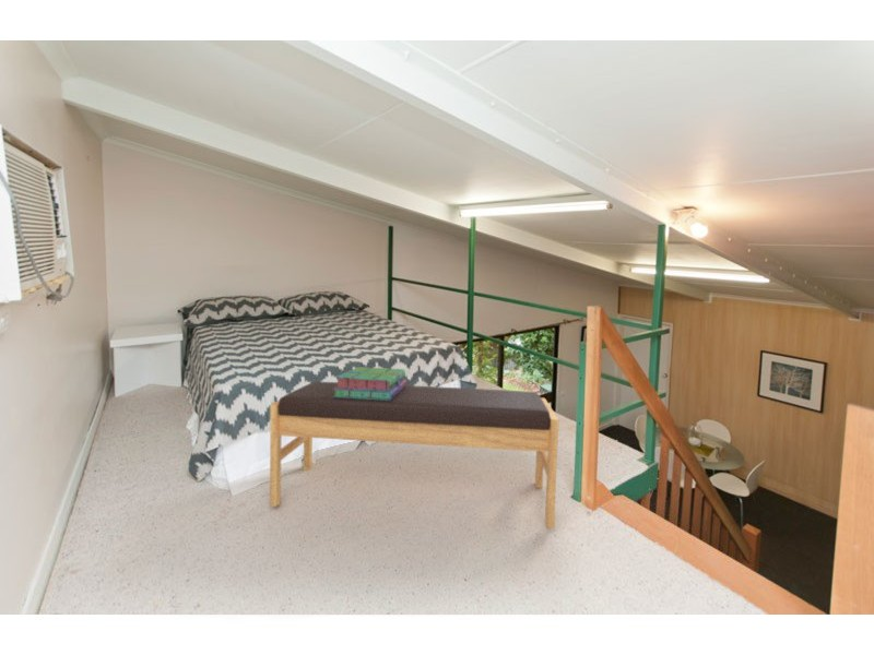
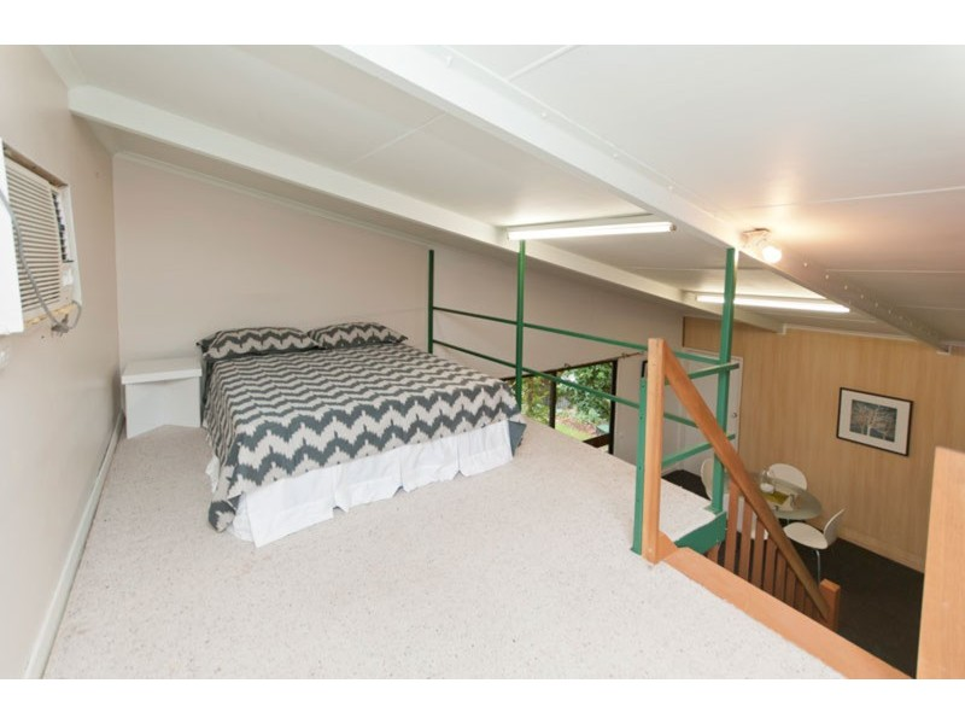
- stack of books (371, 381)
- bench (415, 443)
